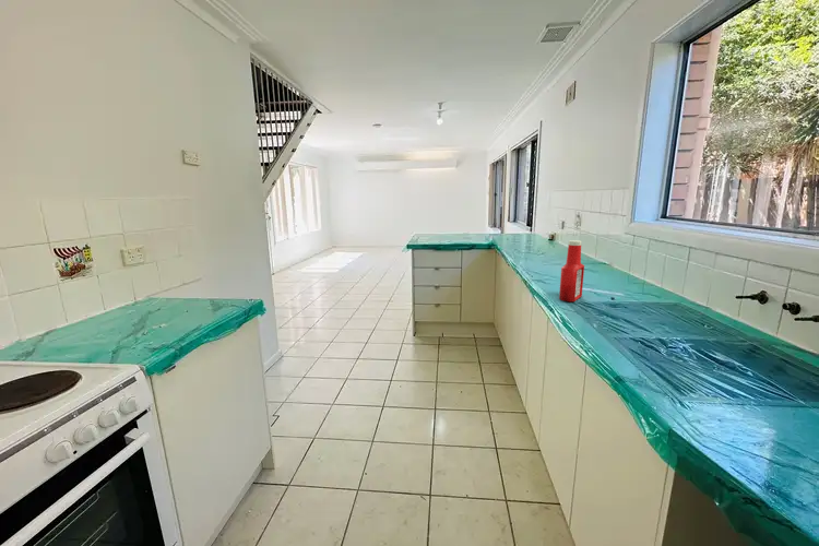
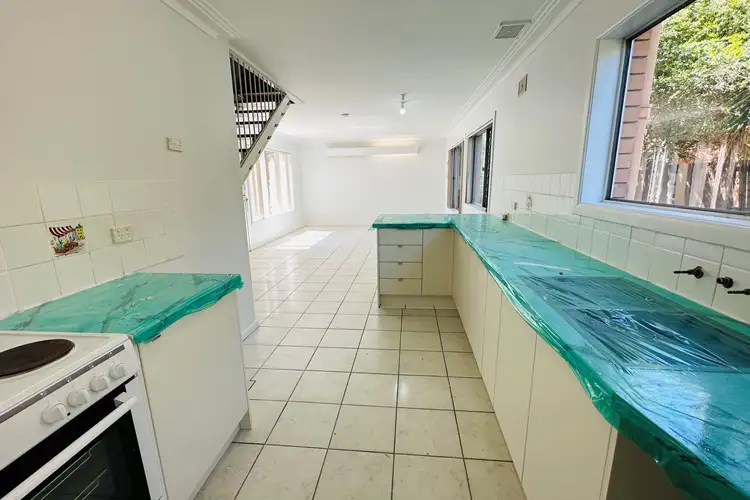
- soap bottle (572, 270)
